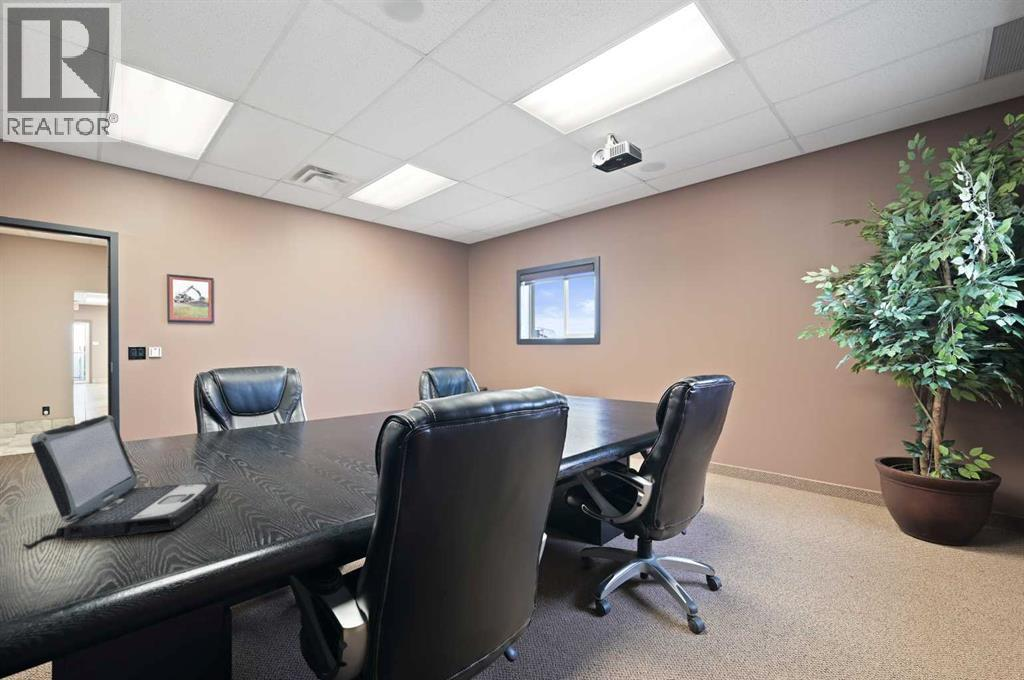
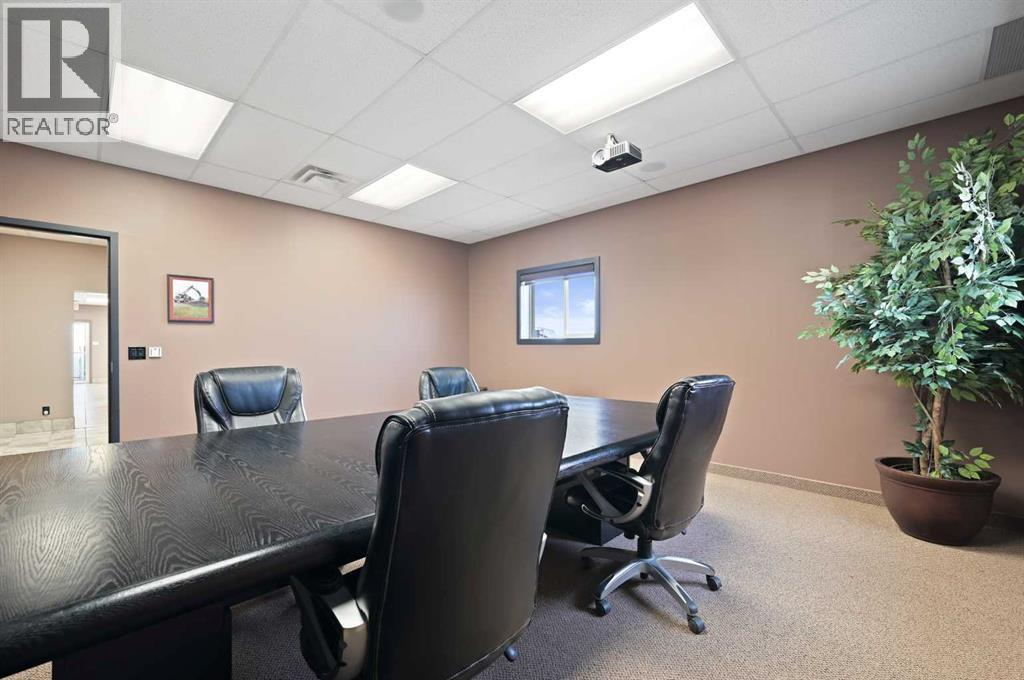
- laptop (132, 468)
